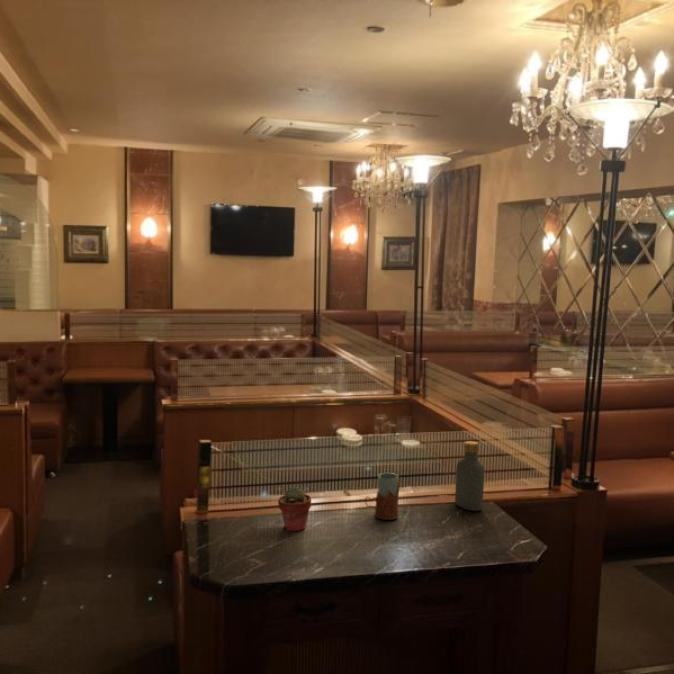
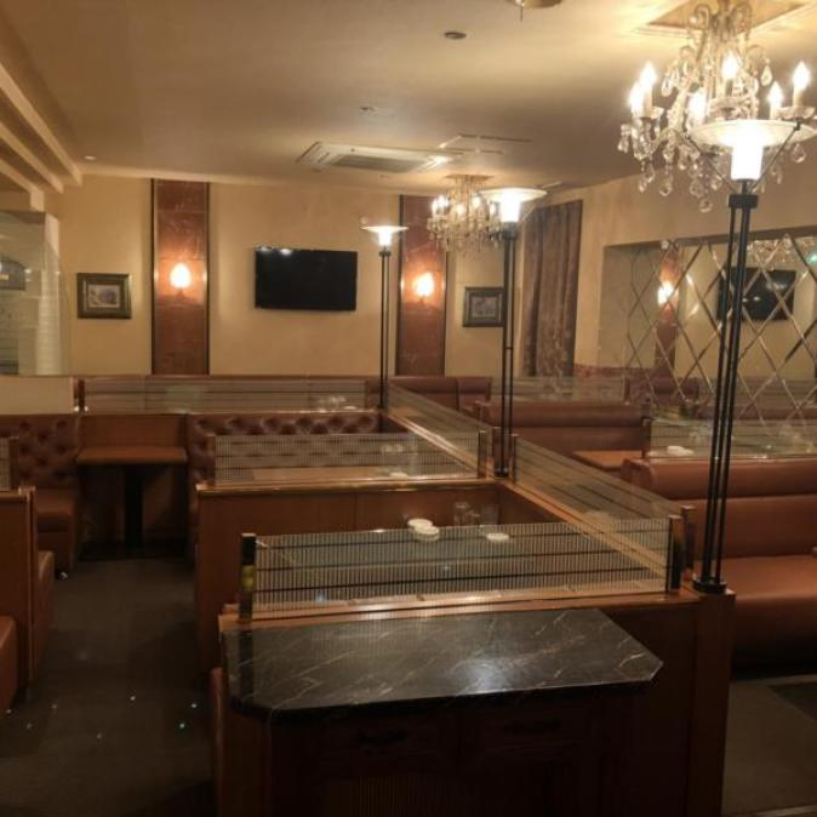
- vodka (470, 474)
- drinking glass (382, 496)
- potted succulent (294, 507)
